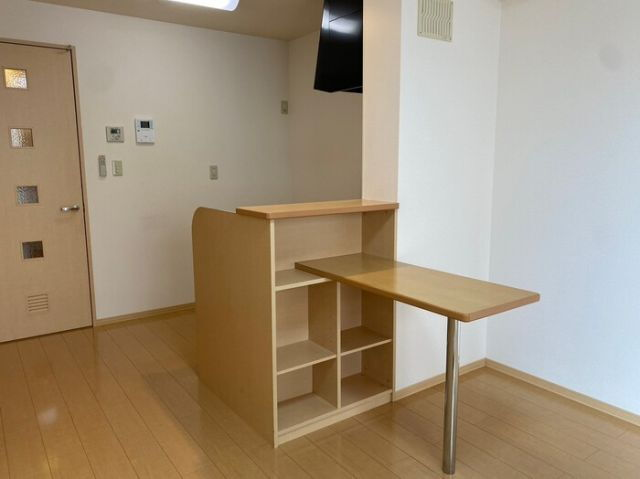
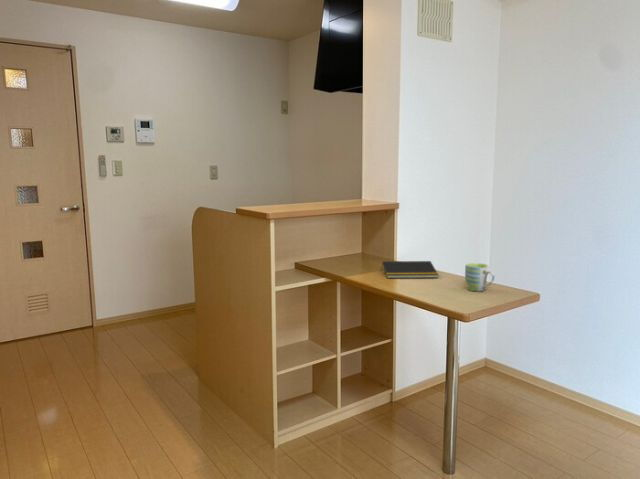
+ notepad (409, 269)
+ mug (480, 277)
